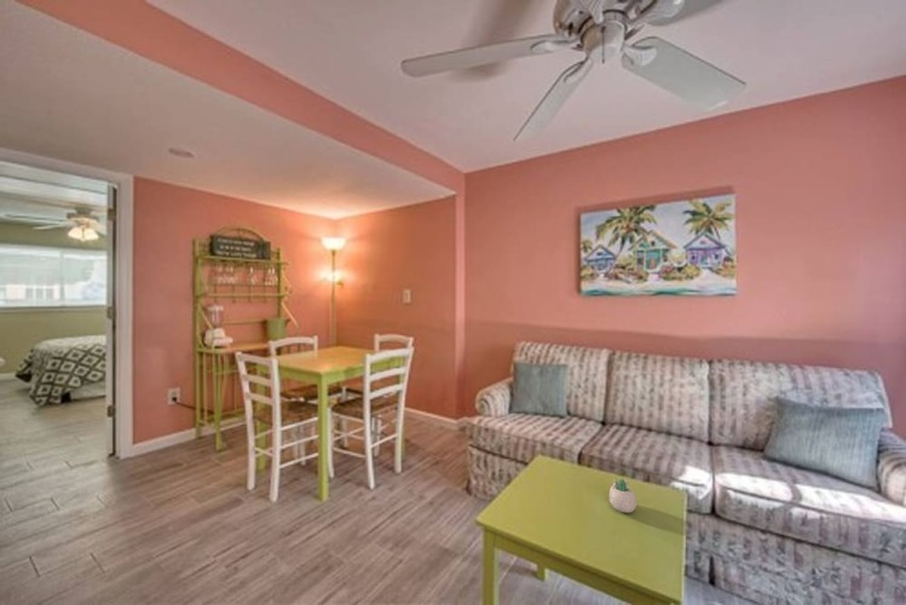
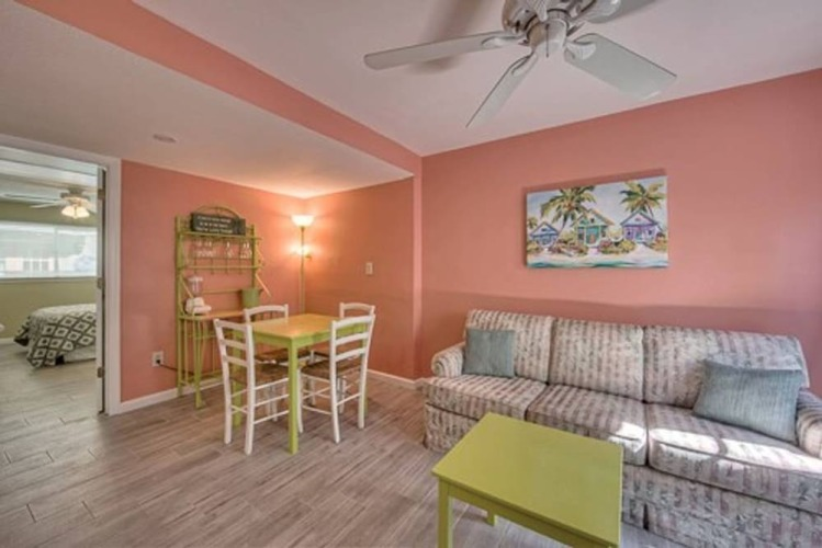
- succulent planter (622, 492)
